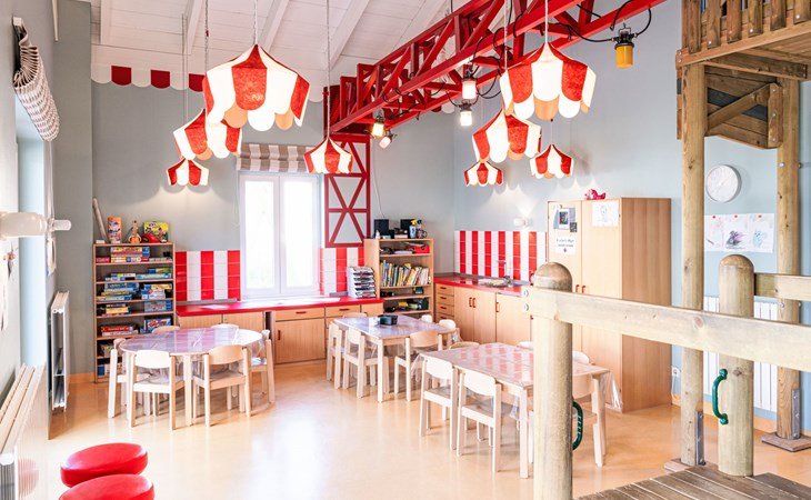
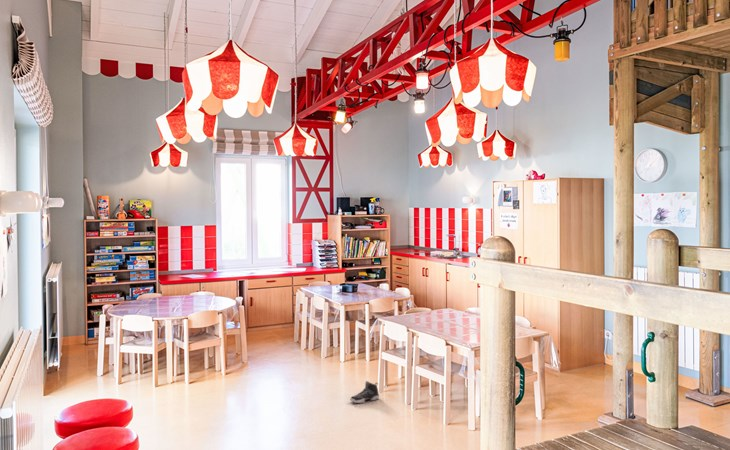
+ sneaker (364, 391)
